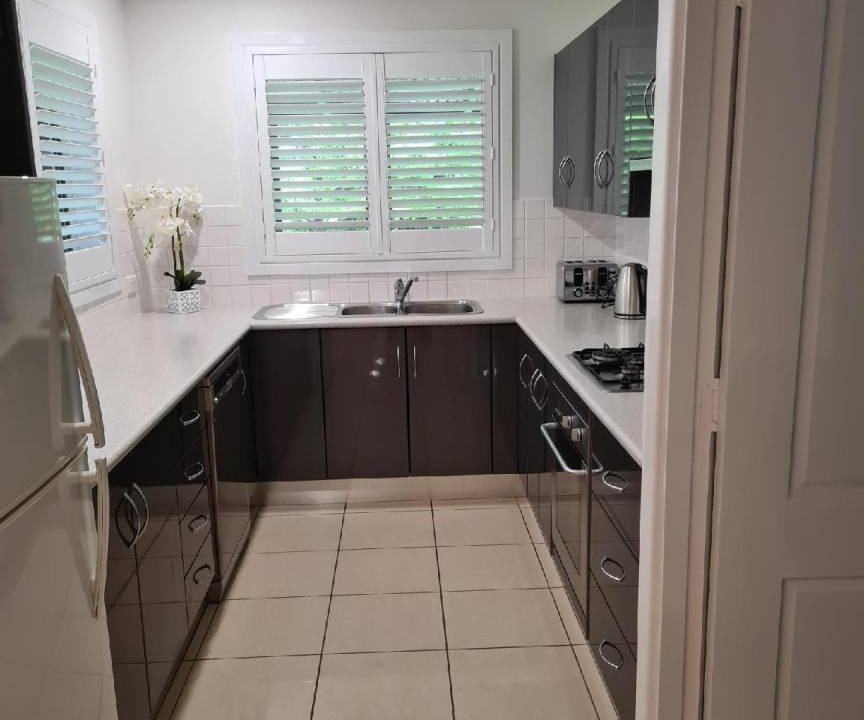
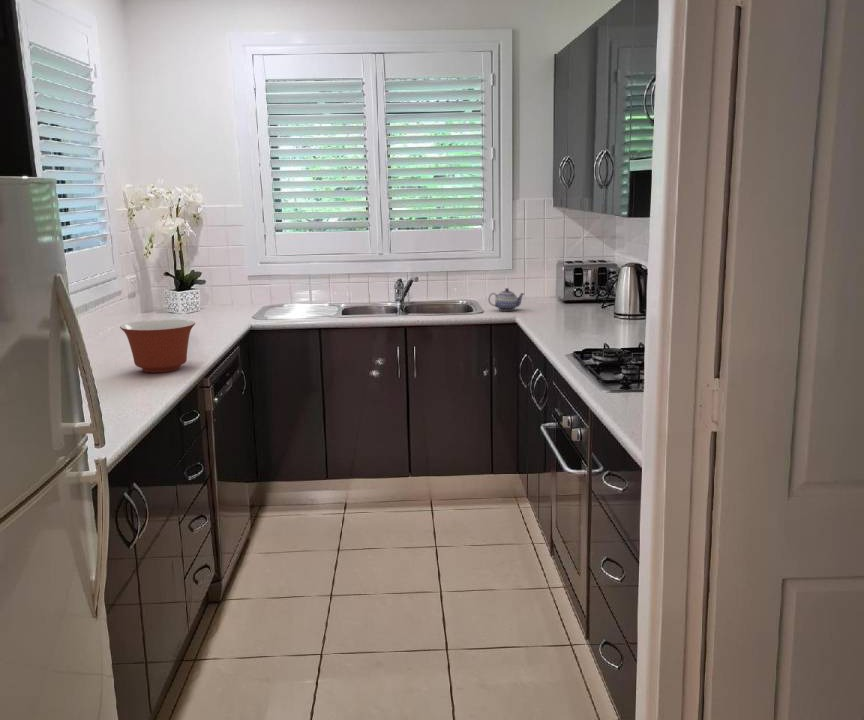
+ teapot (506, 299)
+ mixing bowl (159, 346)
